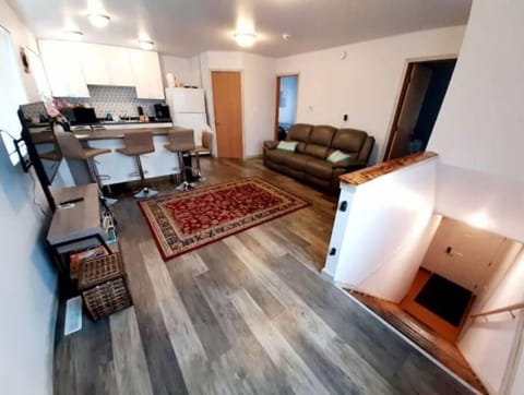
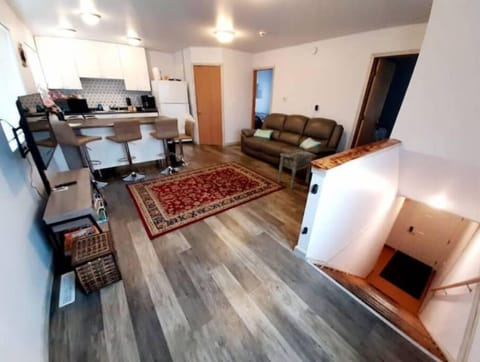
+ side table (295, 168)
